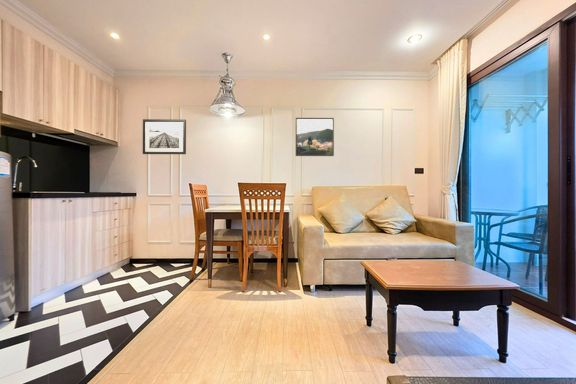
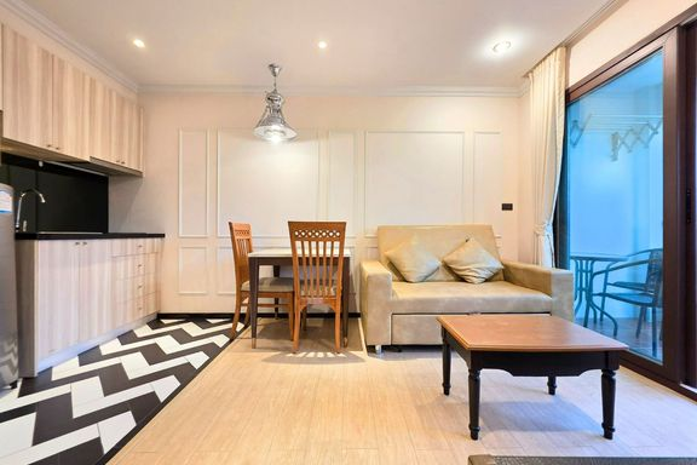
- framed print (314, 136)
- wall art (164, 136)
